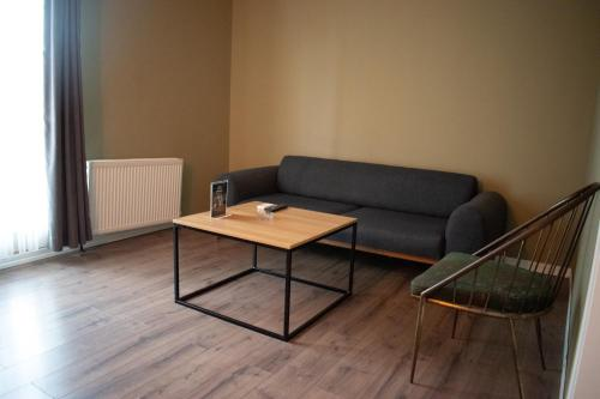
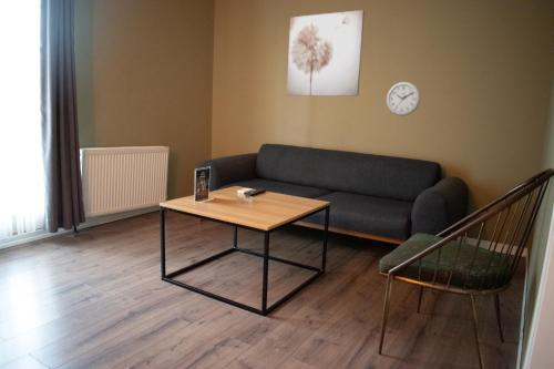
+ wall clock (402, 99)
+ wall art (322, 55)
